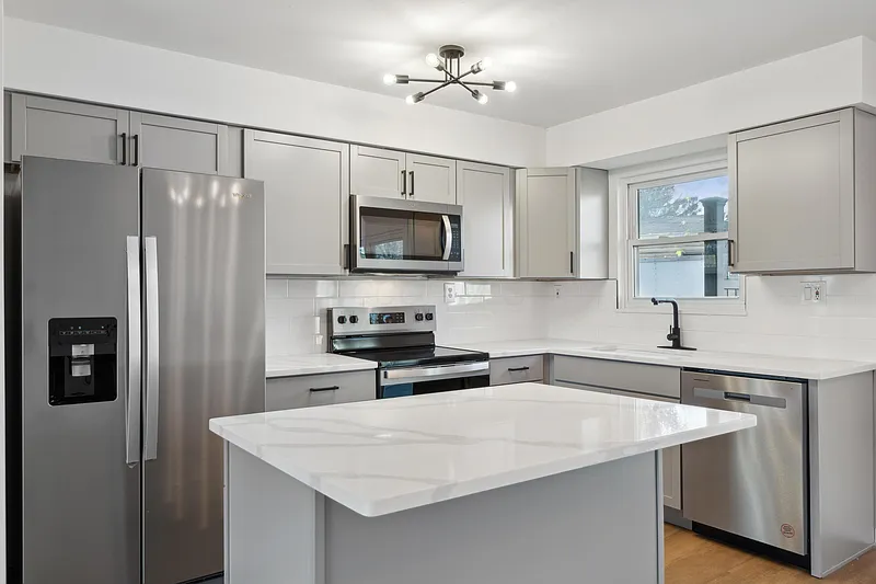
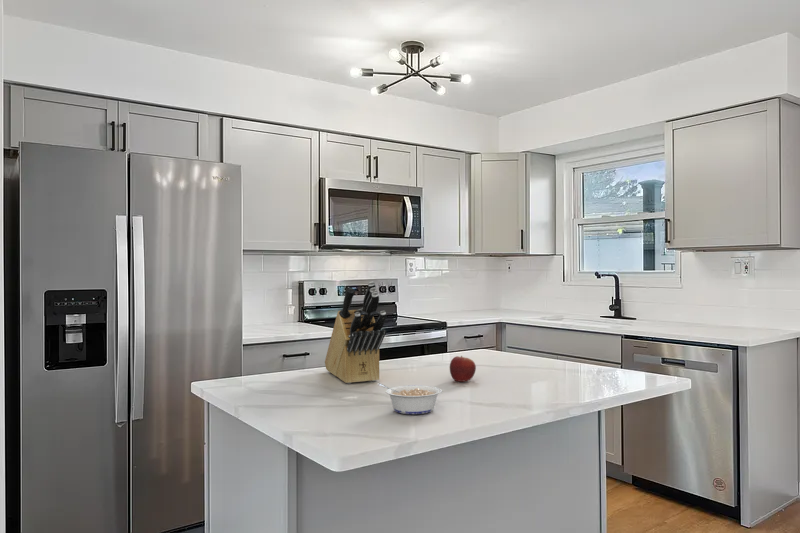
+ legume (411, 398)
+ knife block (354, 329)
+ fruit (462, 368)
